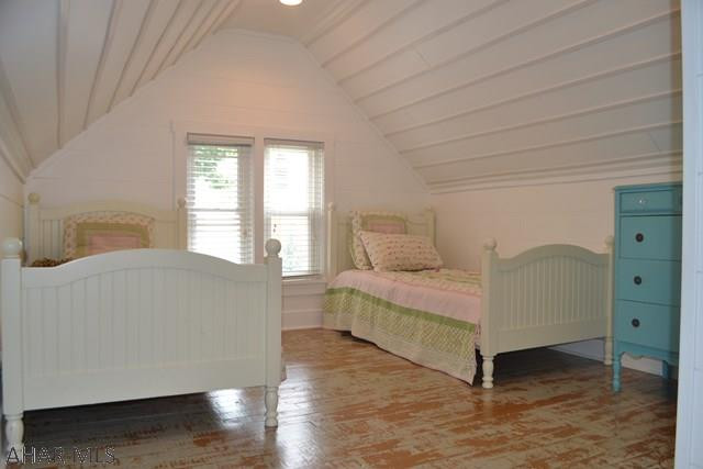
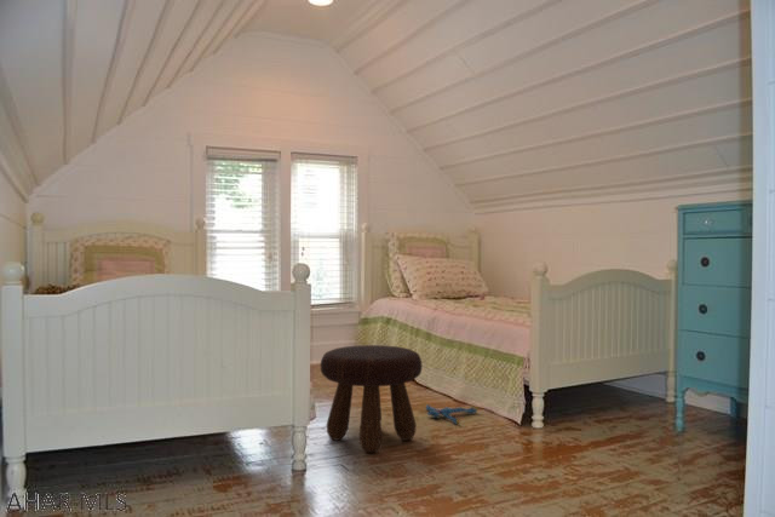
+ plush toy (453, 410)
+ footstool (371, 395)
